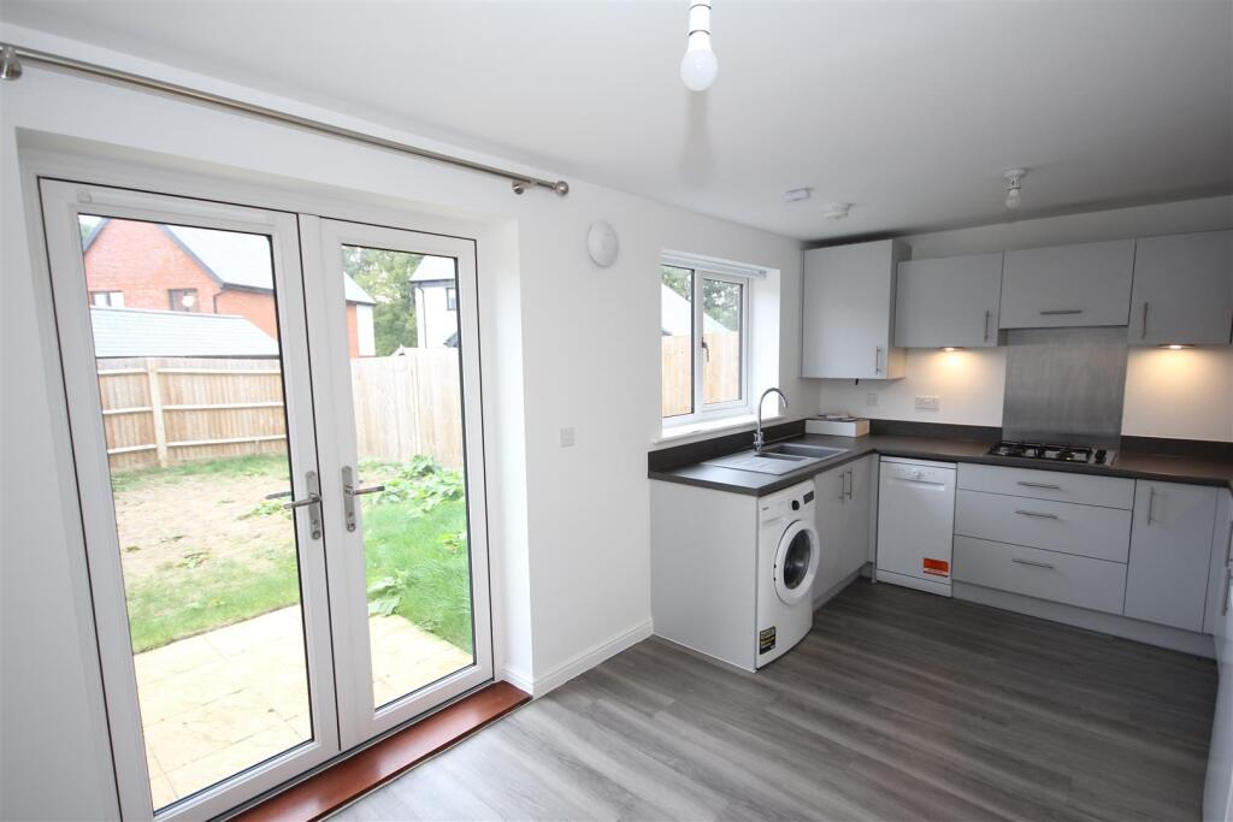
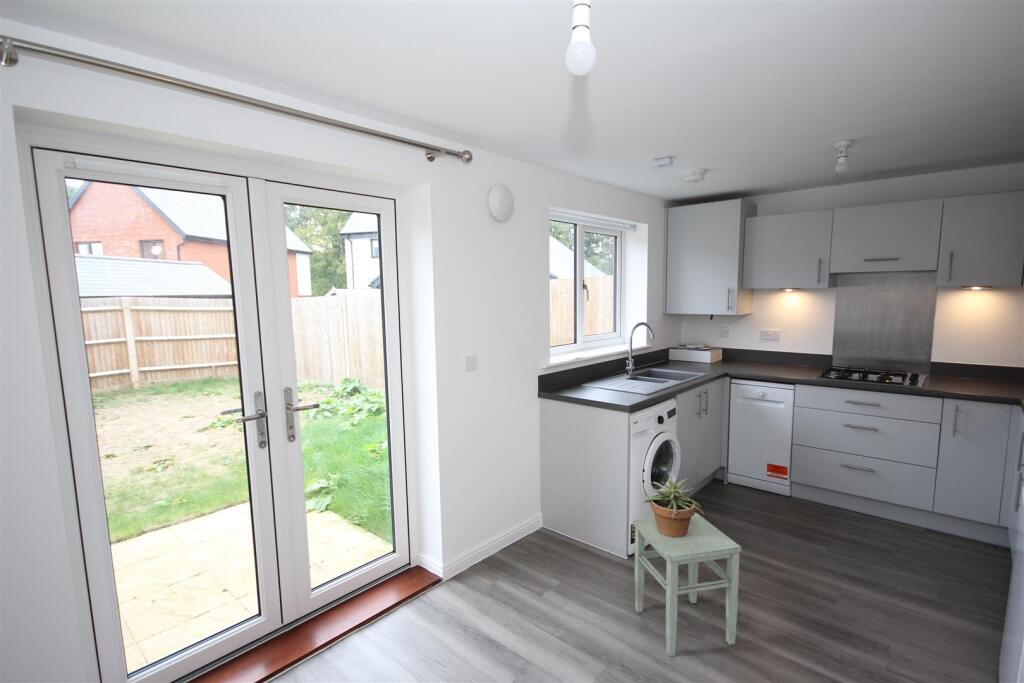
+ stool (677, 579)
+ potted plant (674, 503)
